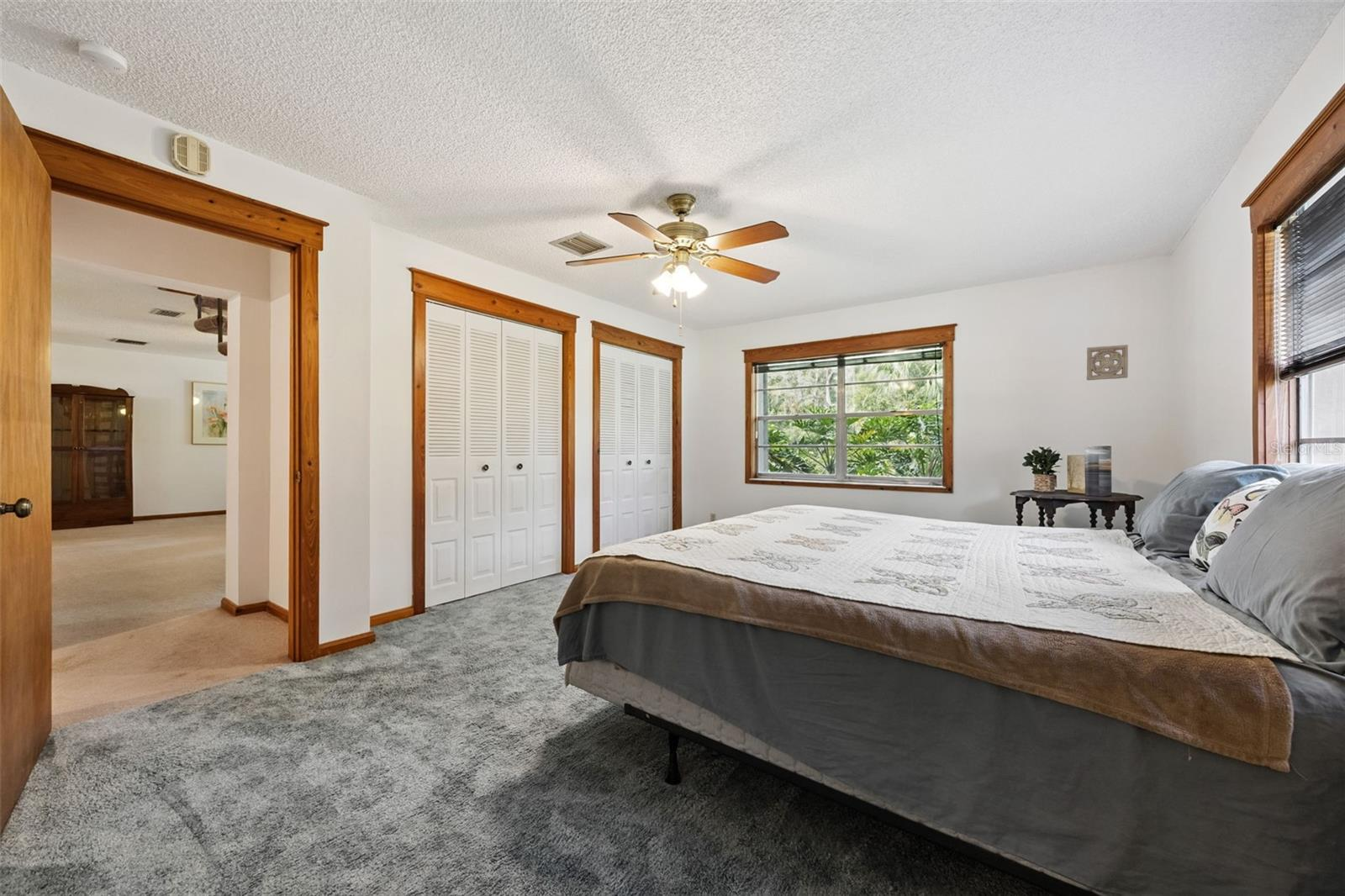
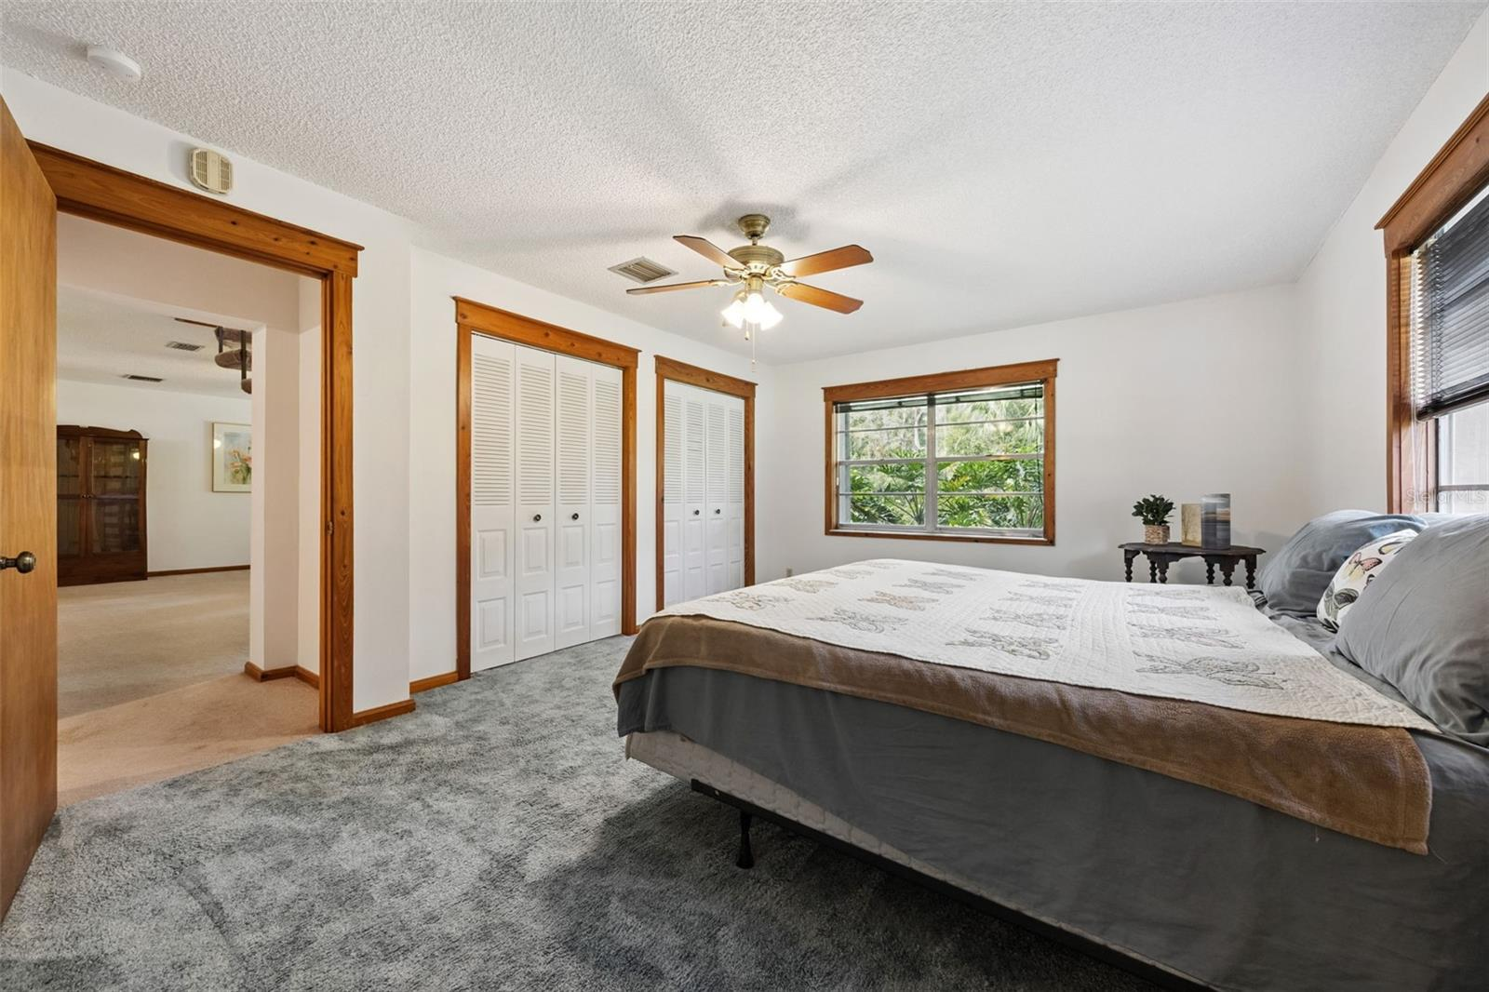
- wall ornament (1106, 363)
